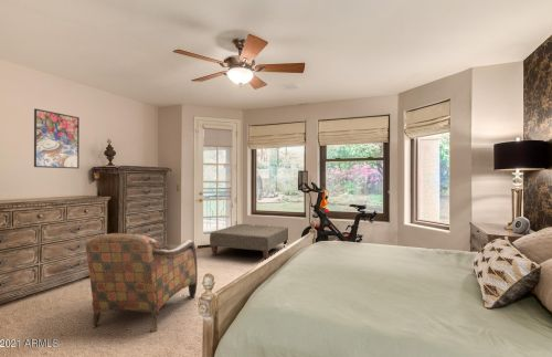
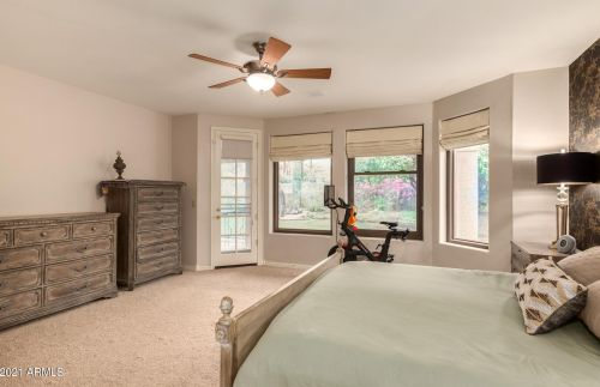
- ottoman (251, 239)
- armchair (145, 267)
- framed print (57, 140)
